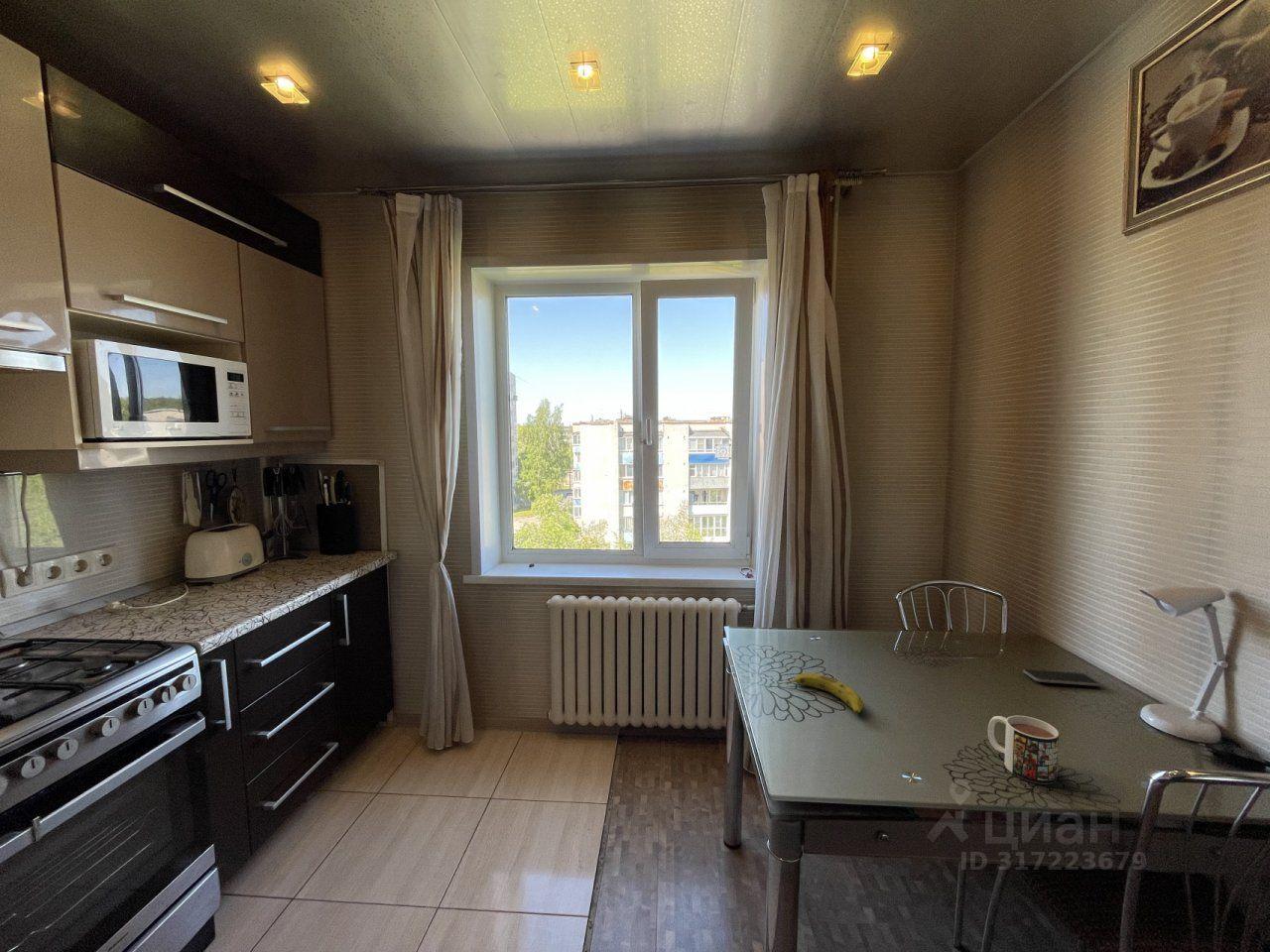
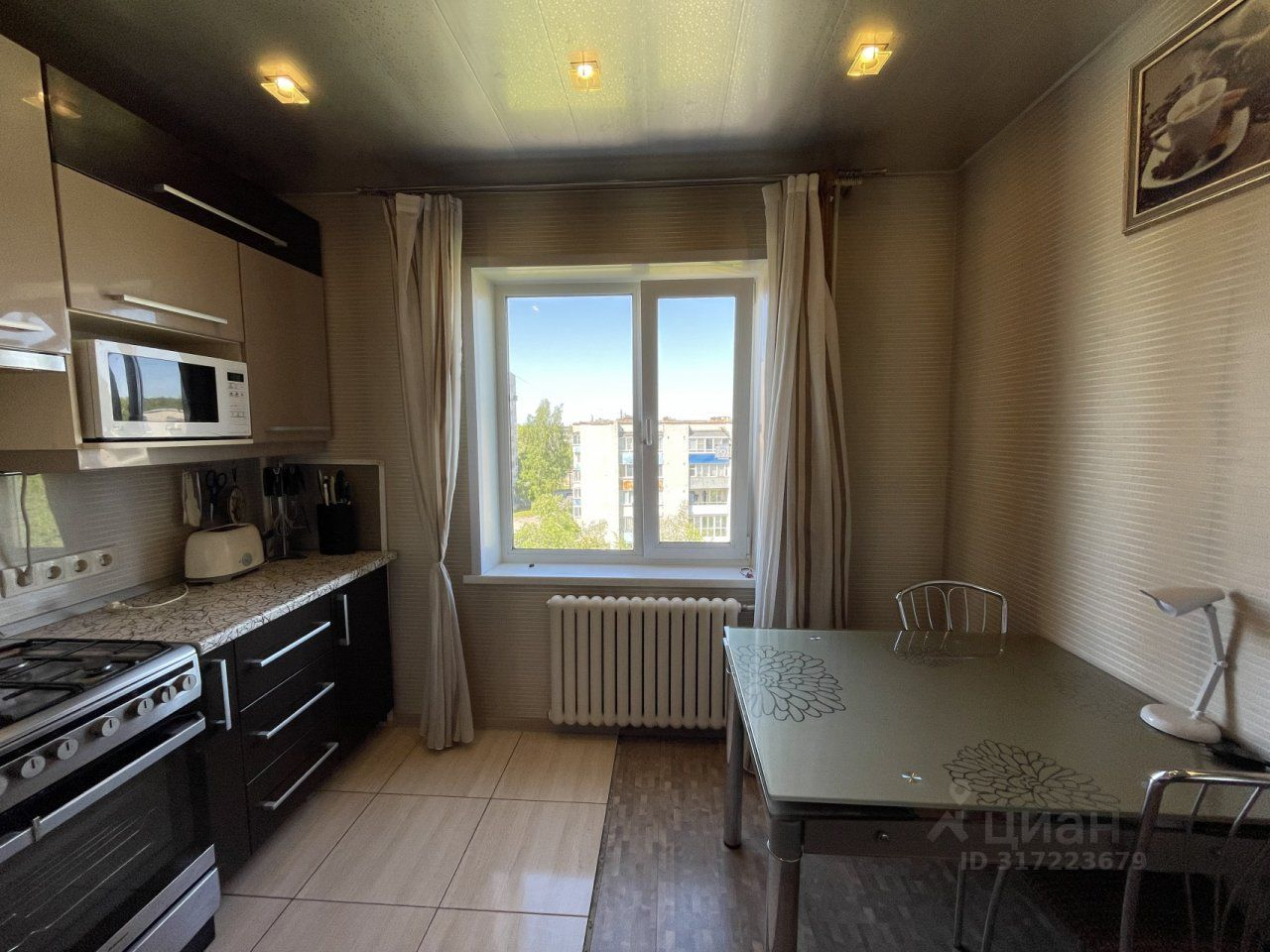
- mug (1020, 743)
- fruit (828, 691)
- smartphone (1060, 677)
